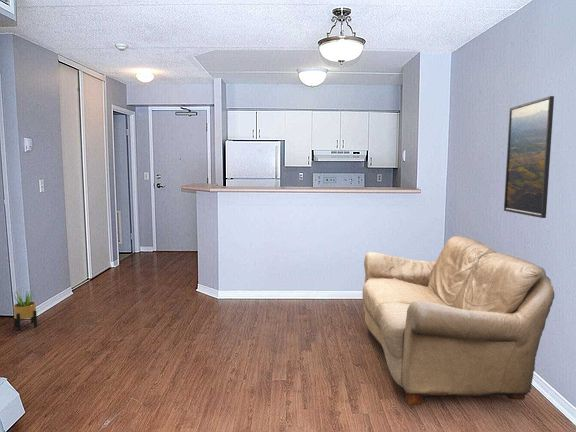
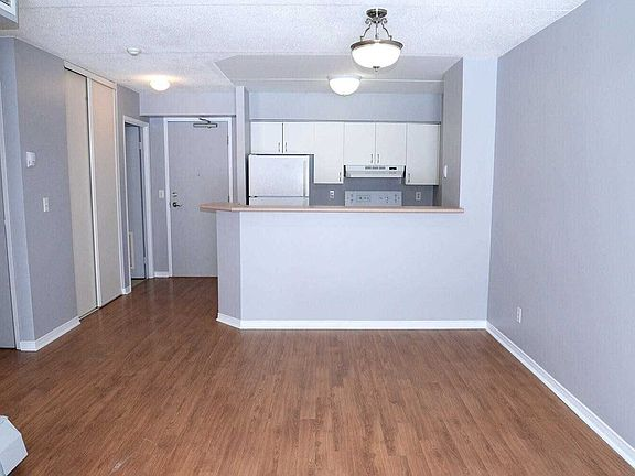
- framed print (526, 159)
- loveseat (436, 302)
- potted plant (24, 307)
